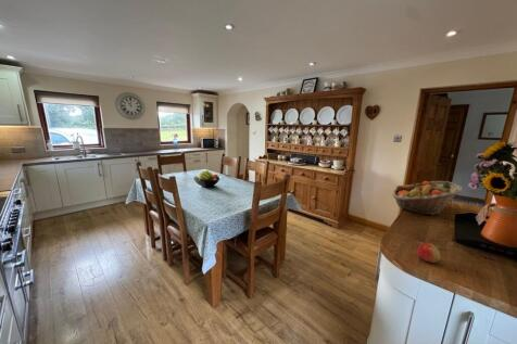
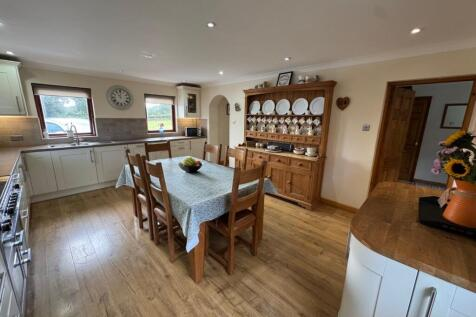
- apple (429, 252)
- fruit basket (423, 194)
